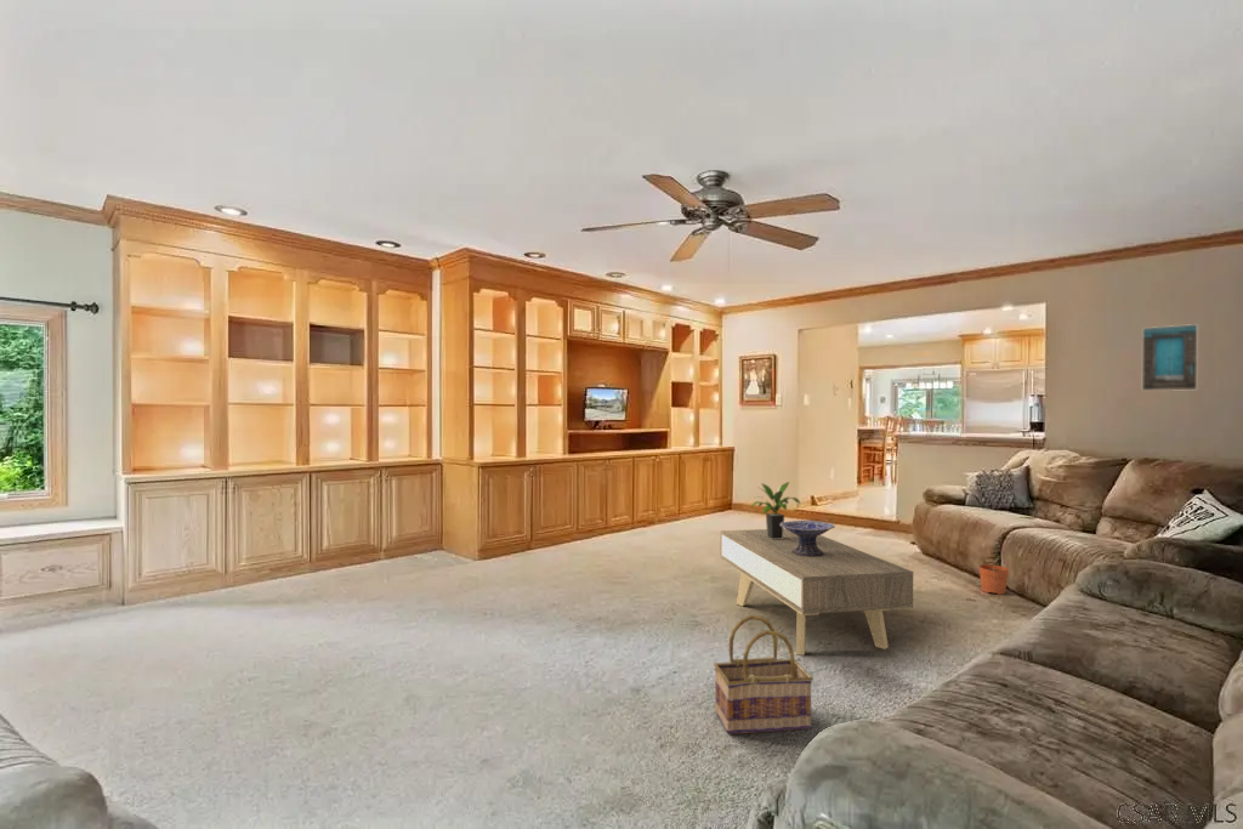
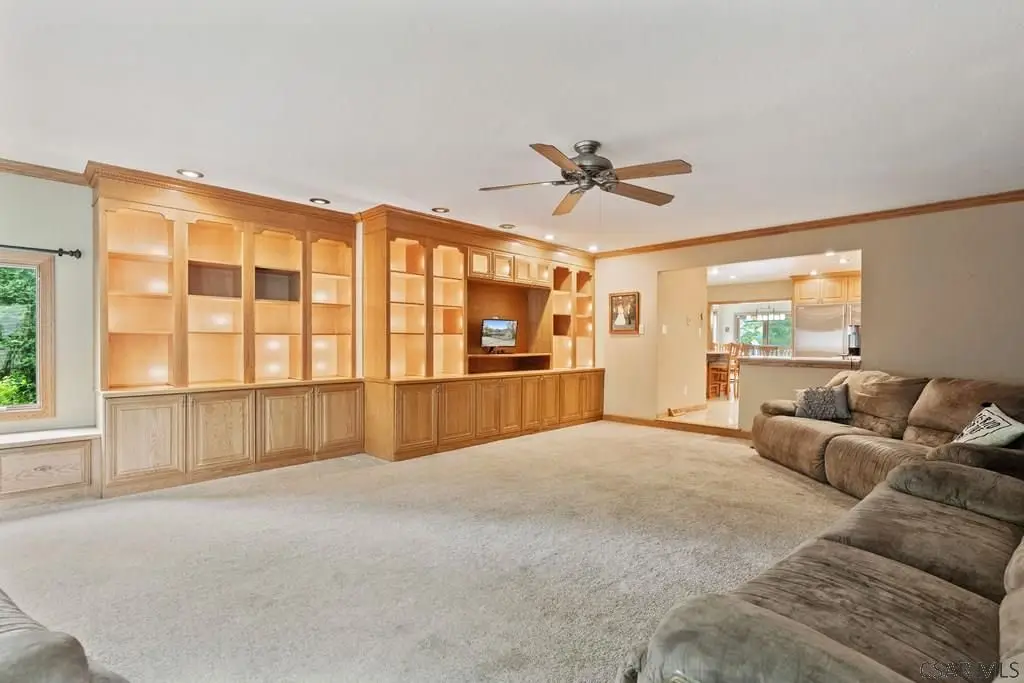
- plant pot (993, 573)
- decorative bowl (806, 538)
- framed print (1169, 358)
- potted plant (774, 510)
- basket (761, 671)
- coffee table (805, 585)
